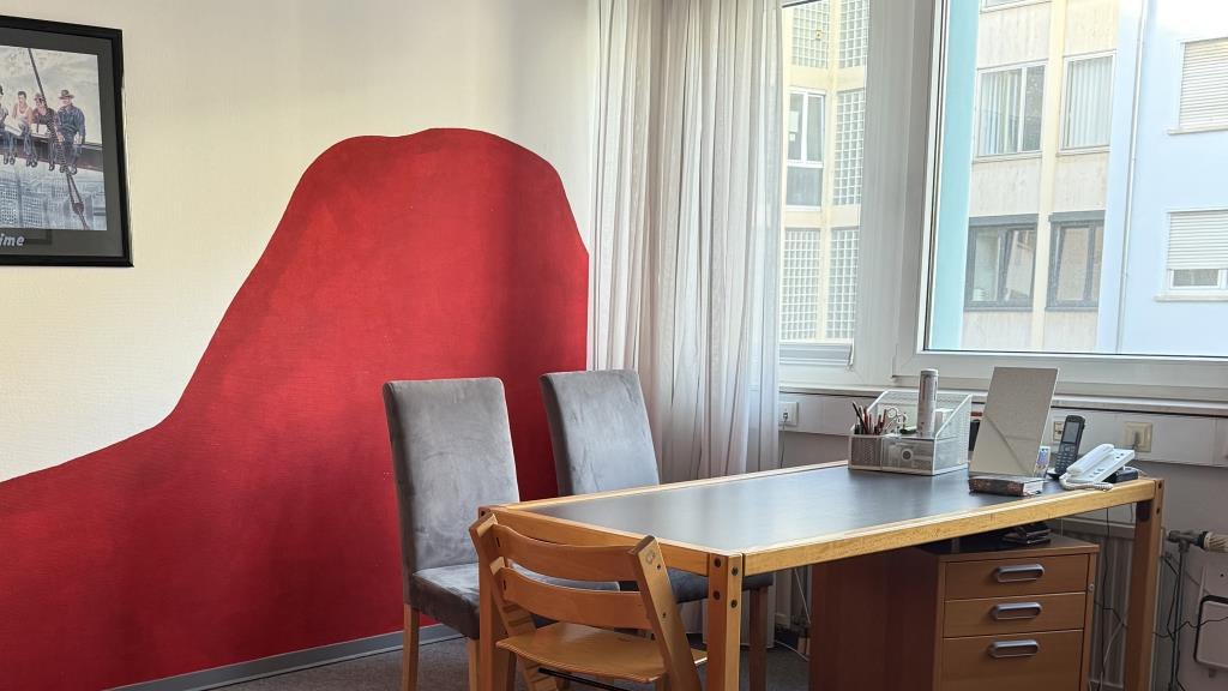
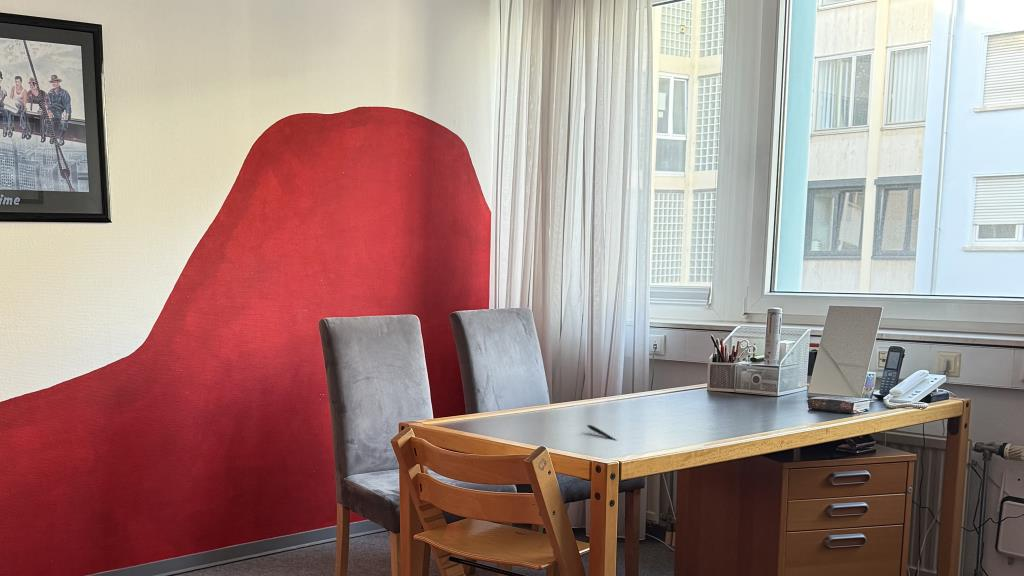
+ pen (601, 432)
